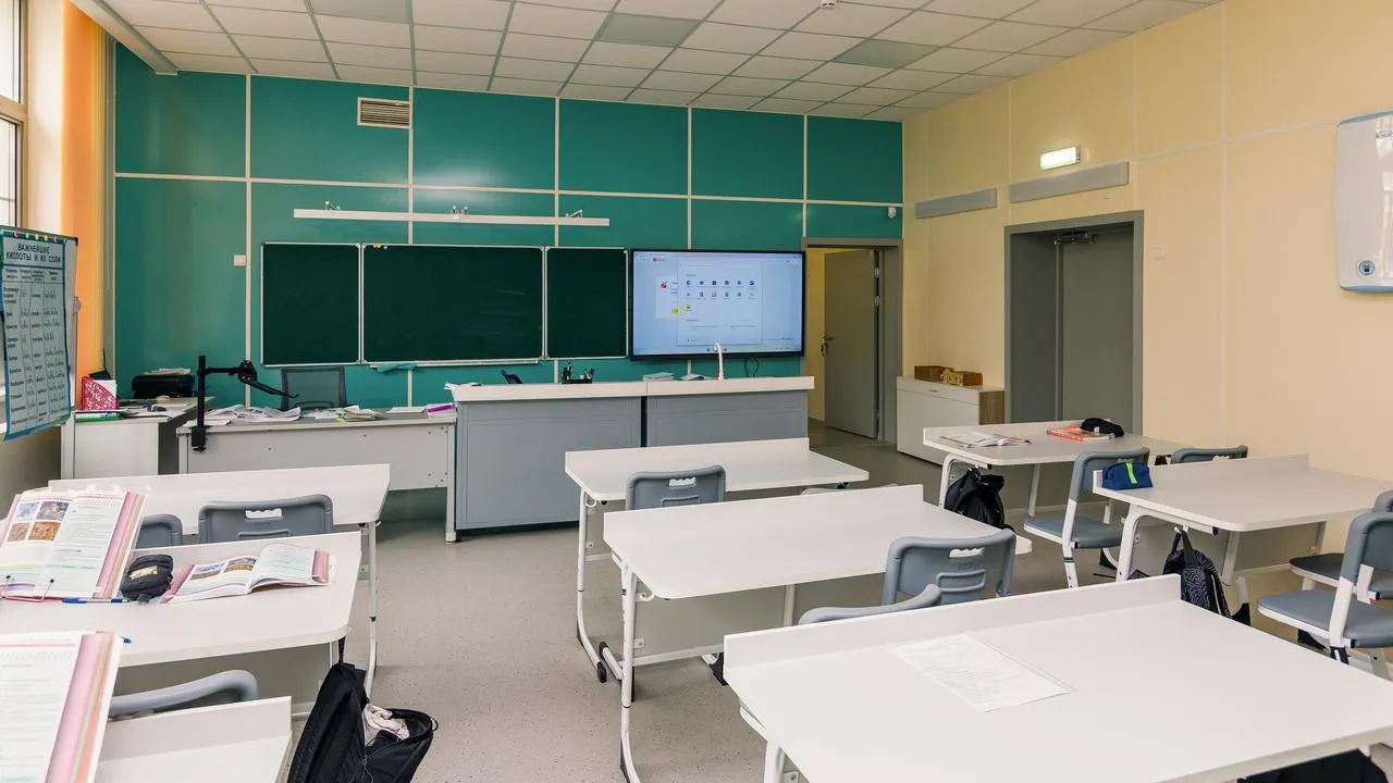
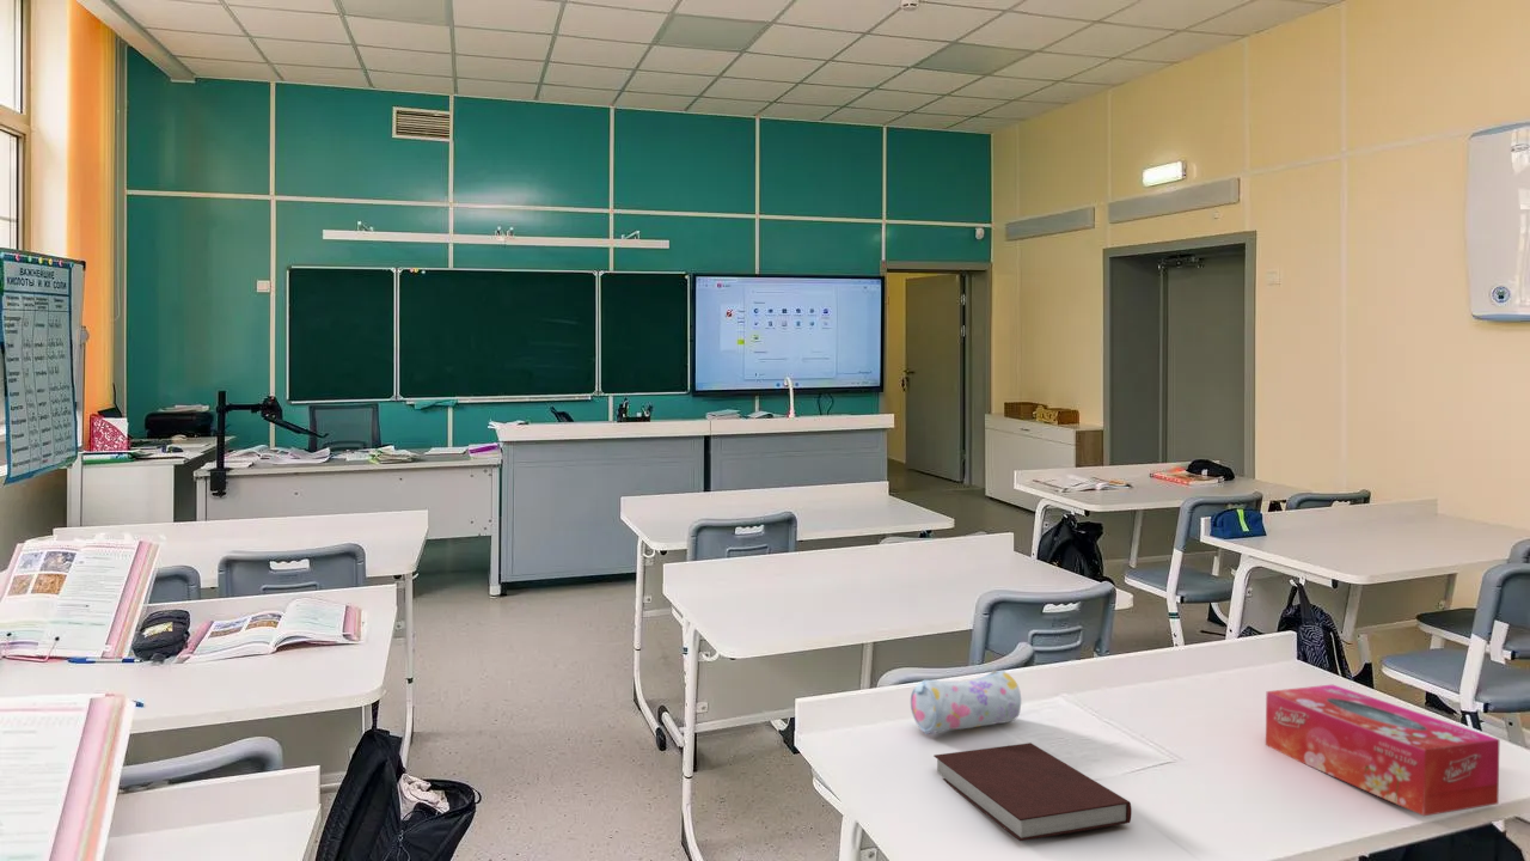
+ notebook (1026, 786)
+ tissue box (1372, 743)
+ pencil case (966, 701)
